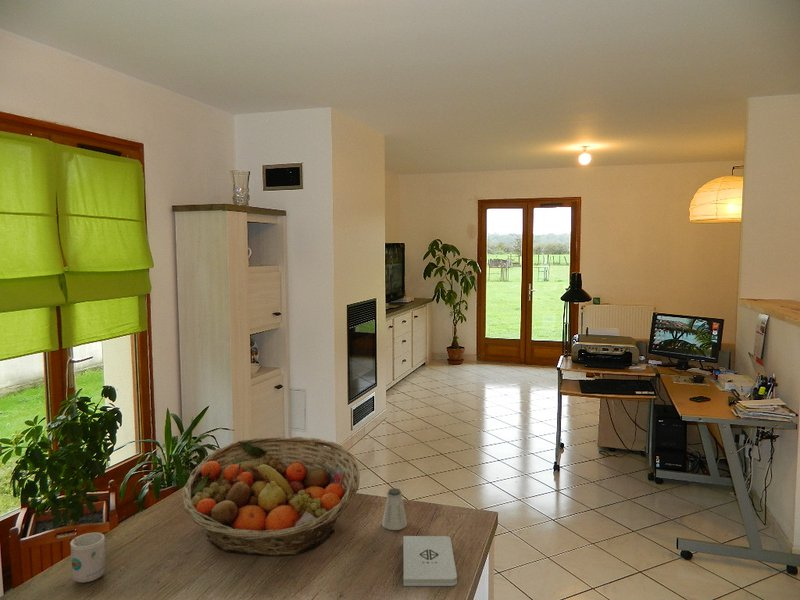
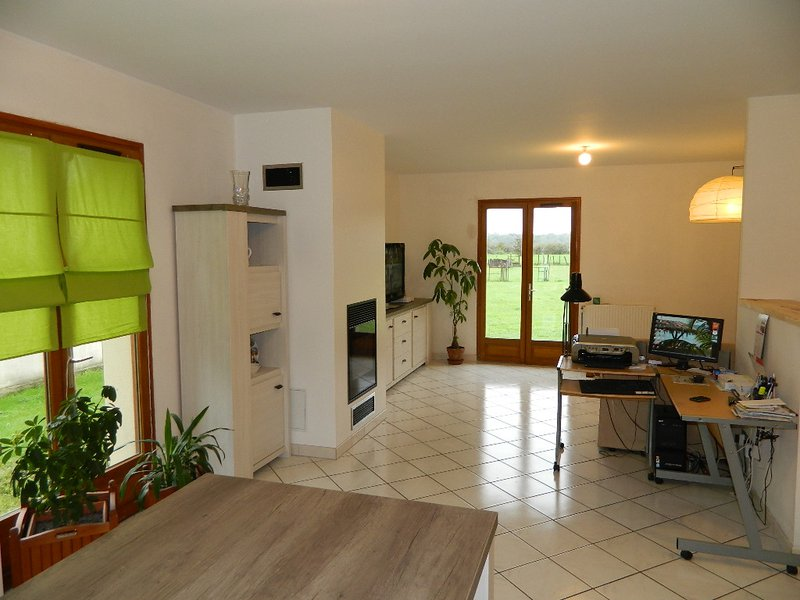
- notepad (428, 559)
- saltshaker (394, 507)
- fruit basket (272, 492)
- mug (91, 550)
